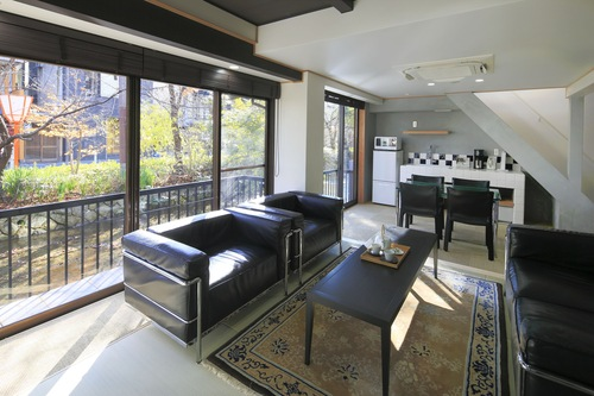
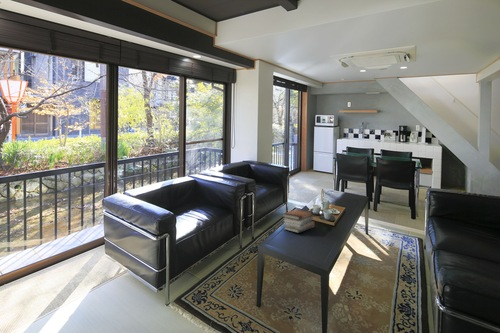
+ book stack (298, 220)
